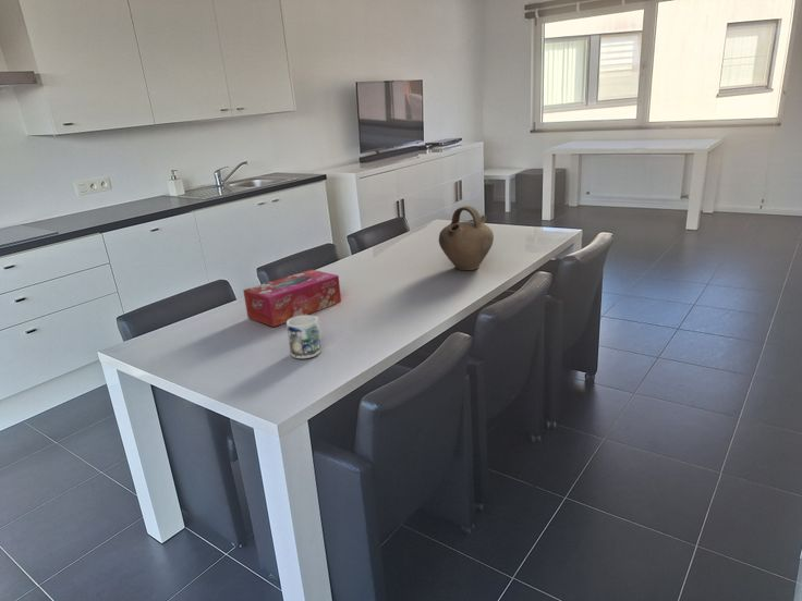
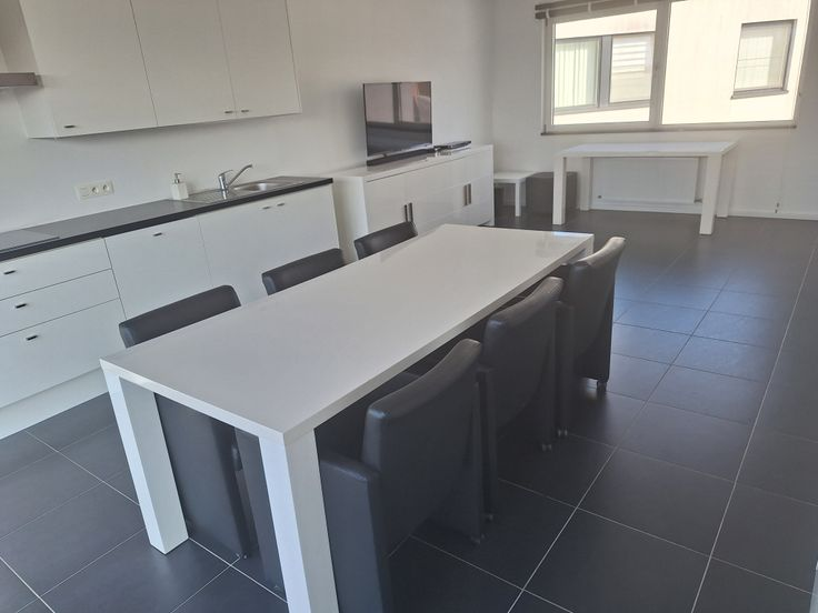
- jug (466, 236)
- tissue box (293, 296)
- mug (307, 334)
